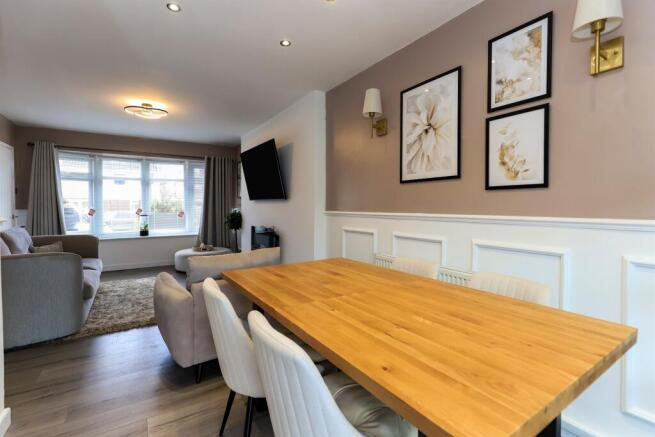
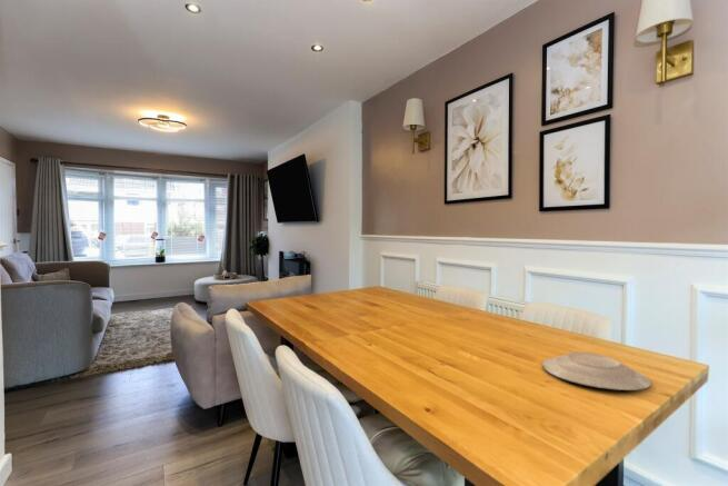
+ plate (592, 366)
